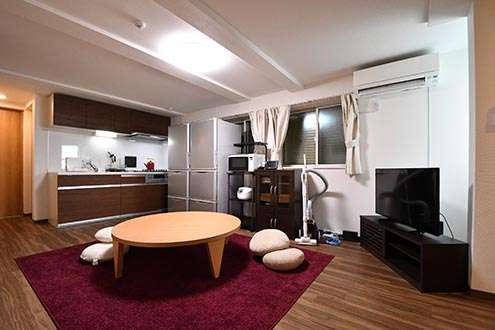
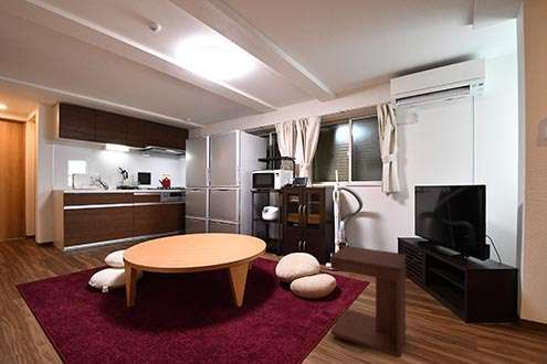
+ side table (376, 296)
